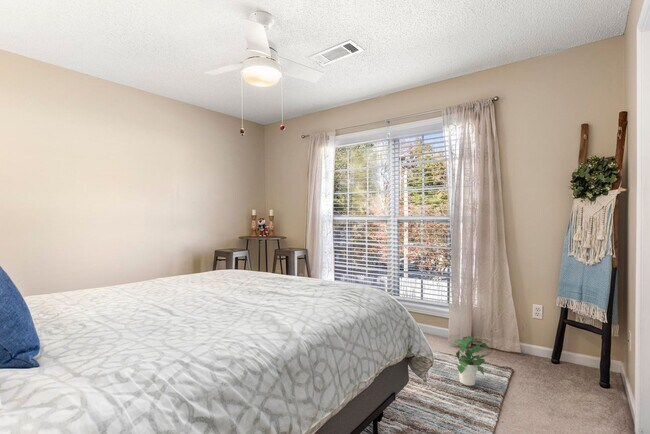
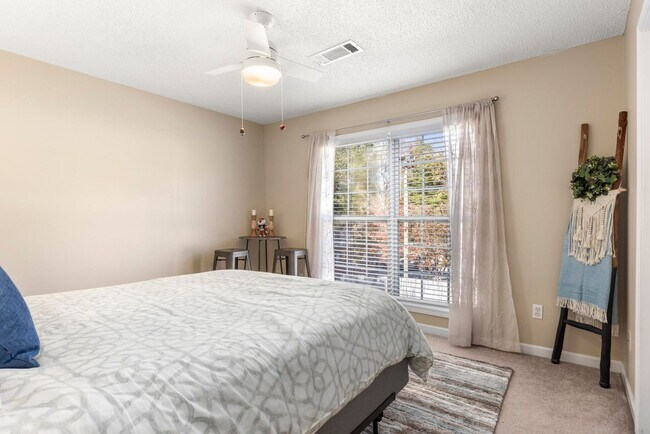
- potted plant (471, 359)
